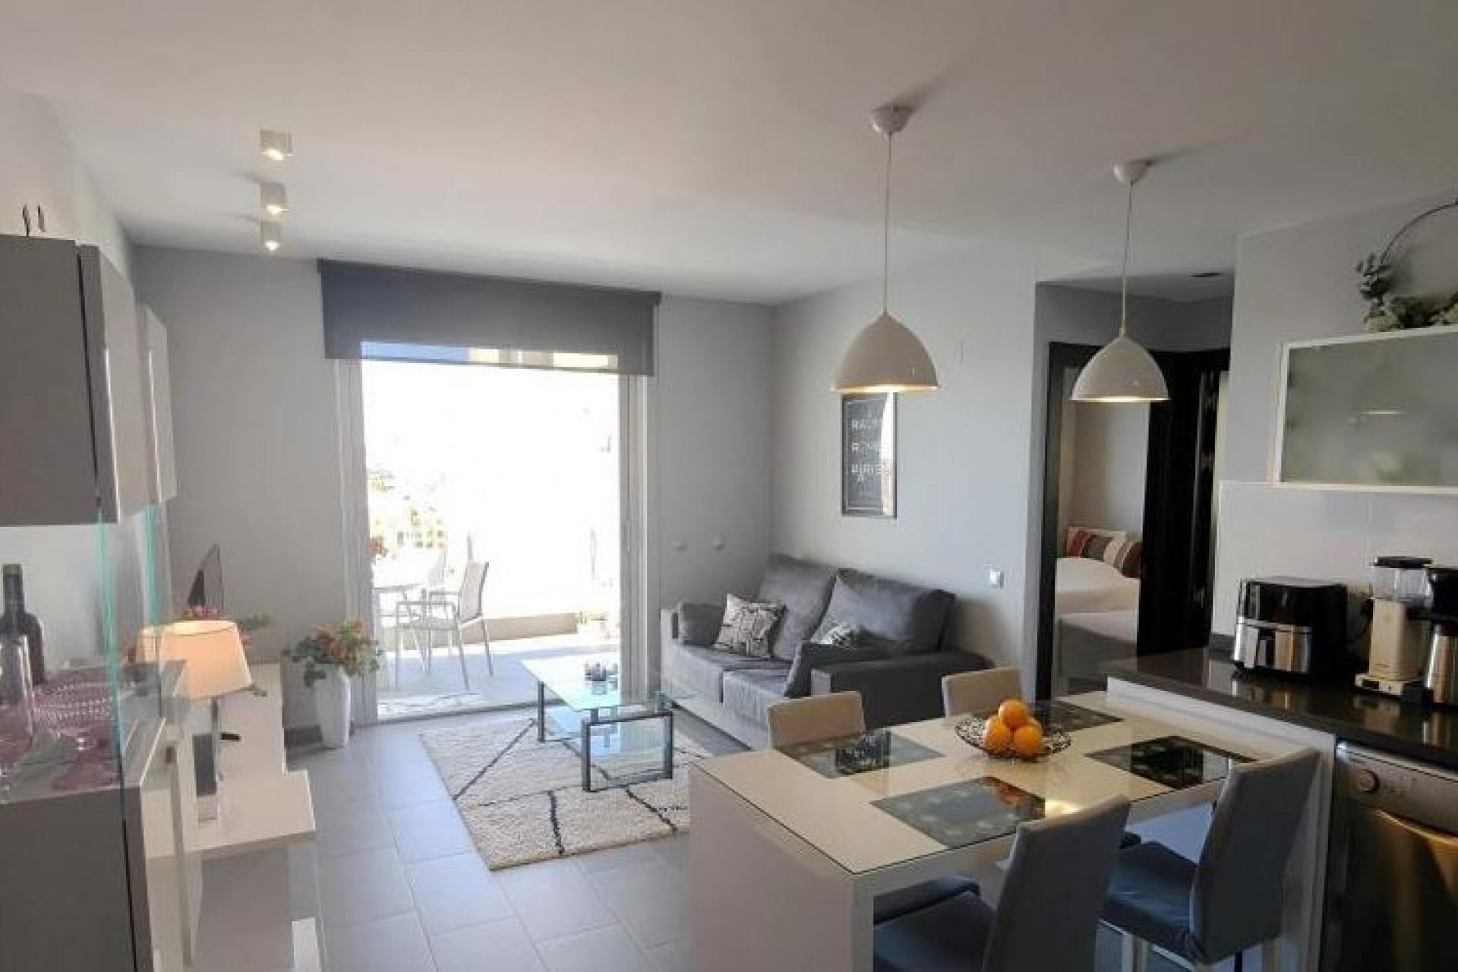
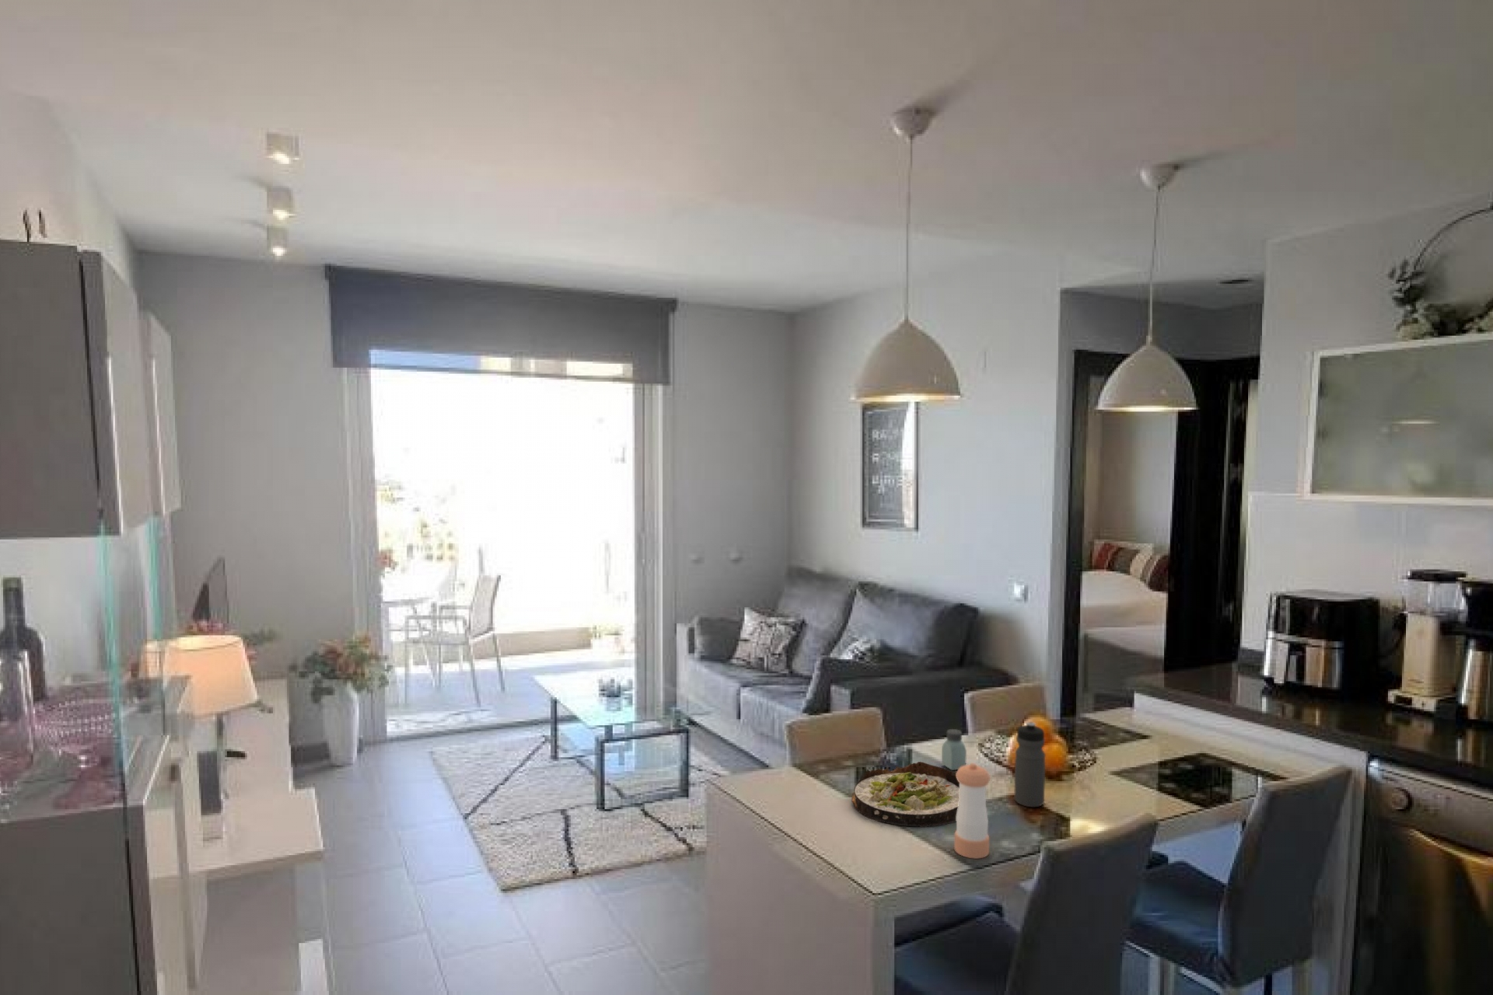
+ saltshaker (953, 748)
+ salad plate (909, 792)
+ pepper shaker (972, 807)
+ water bottle (1030, 762)
